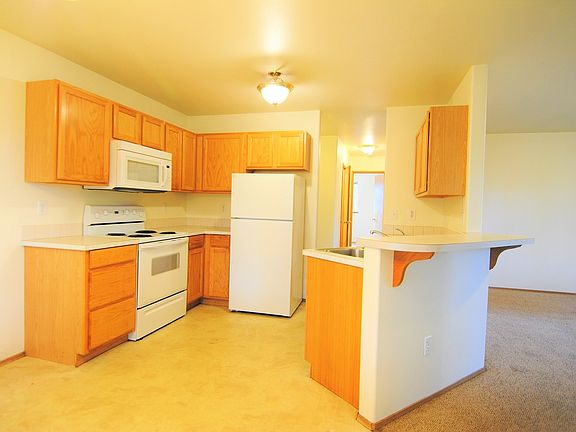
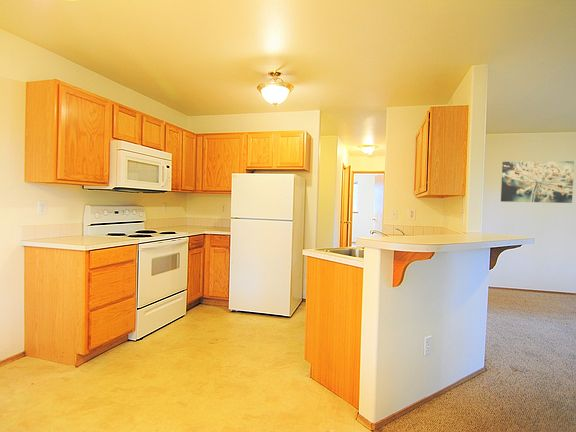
+ wall art (536, 181)
